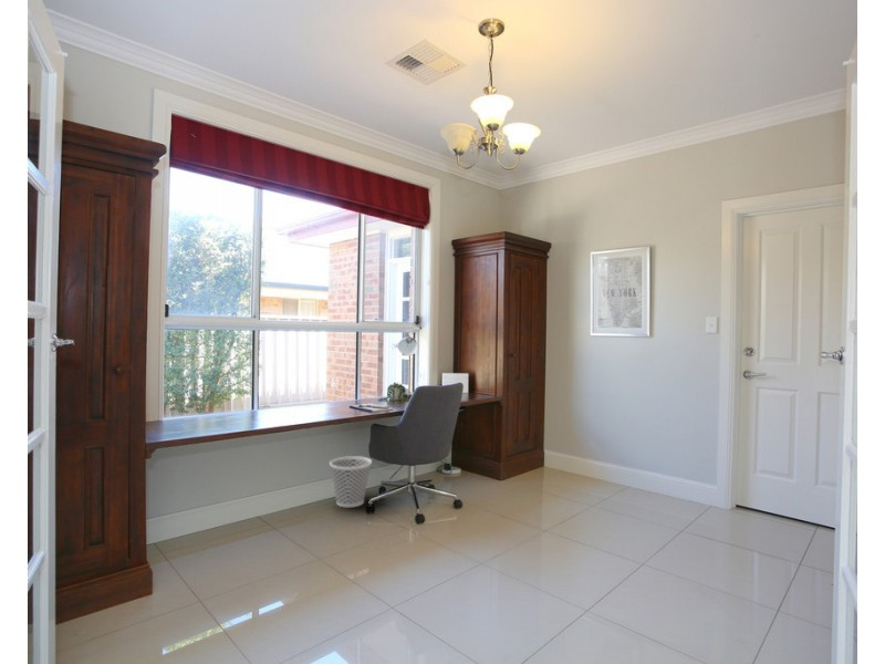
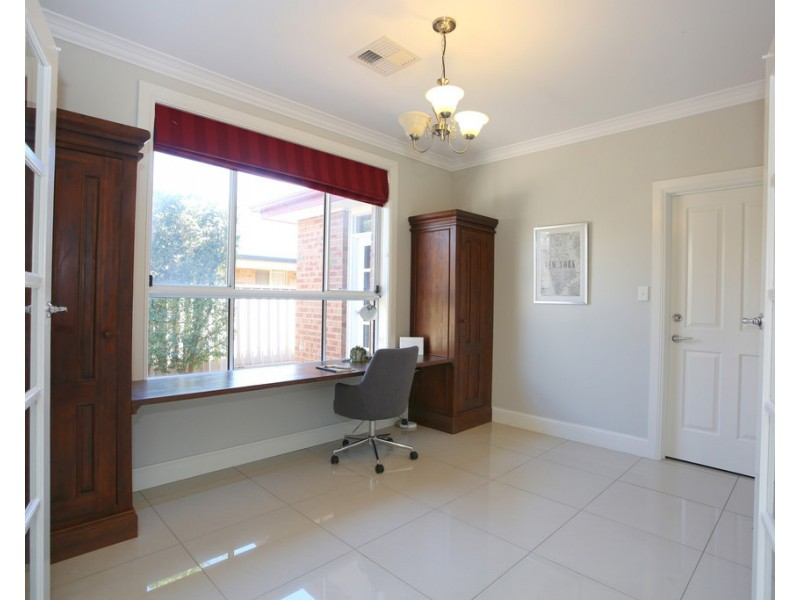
- wastebasket (350, 481)
